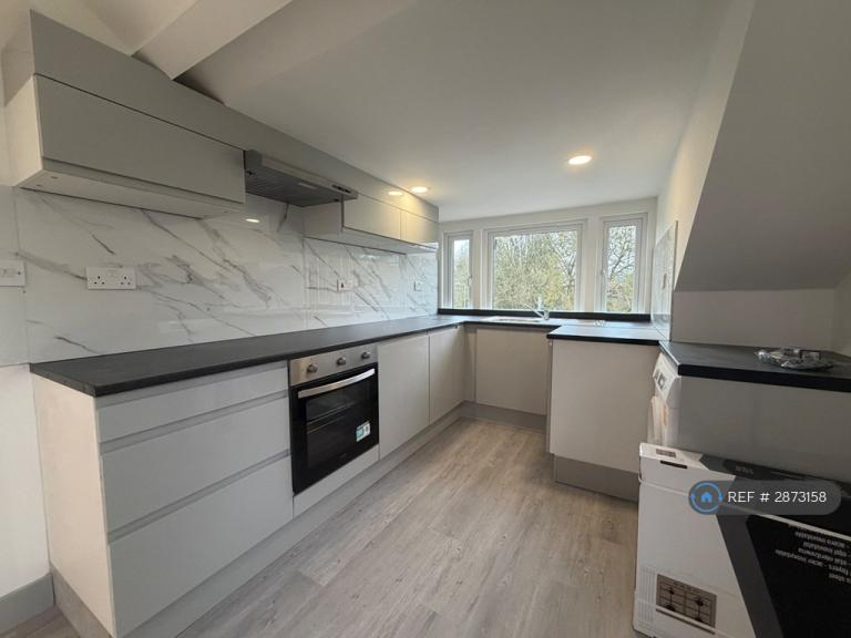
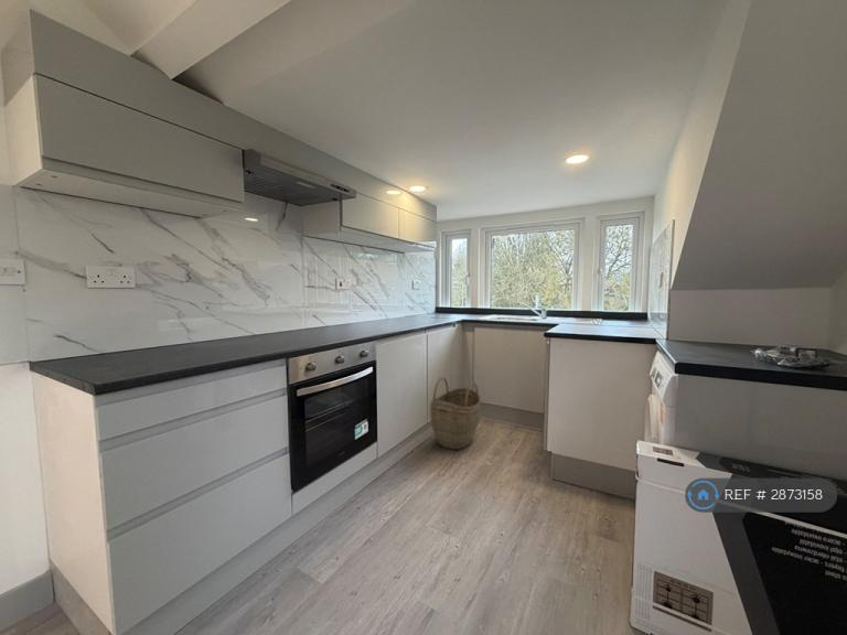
+ woven basket (455, 410)
